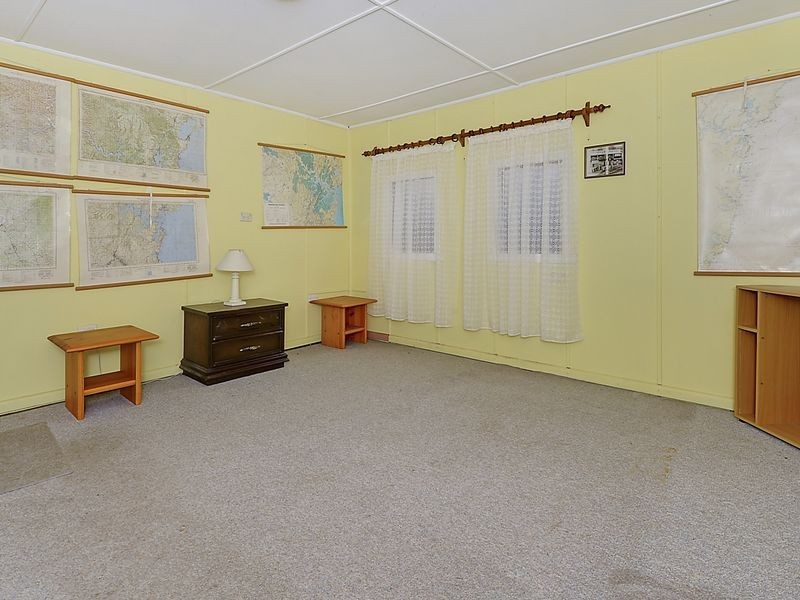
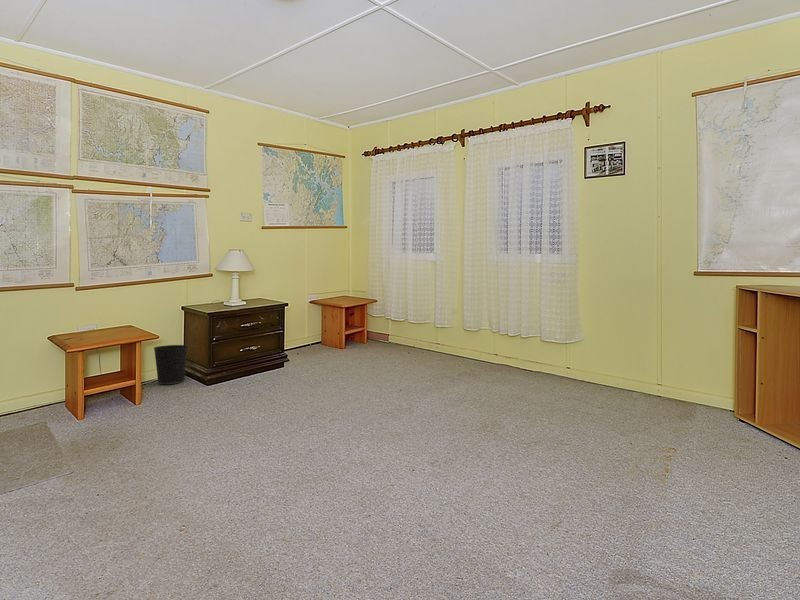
+ wastebasket (171, 364)
